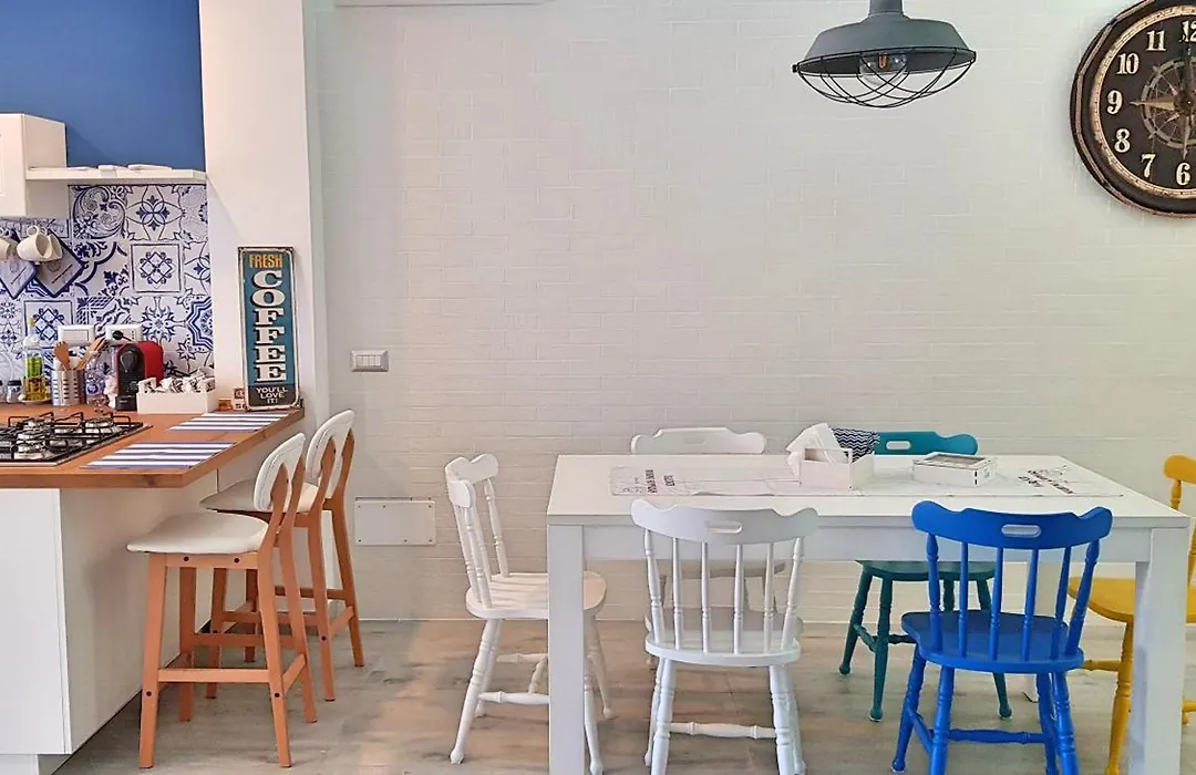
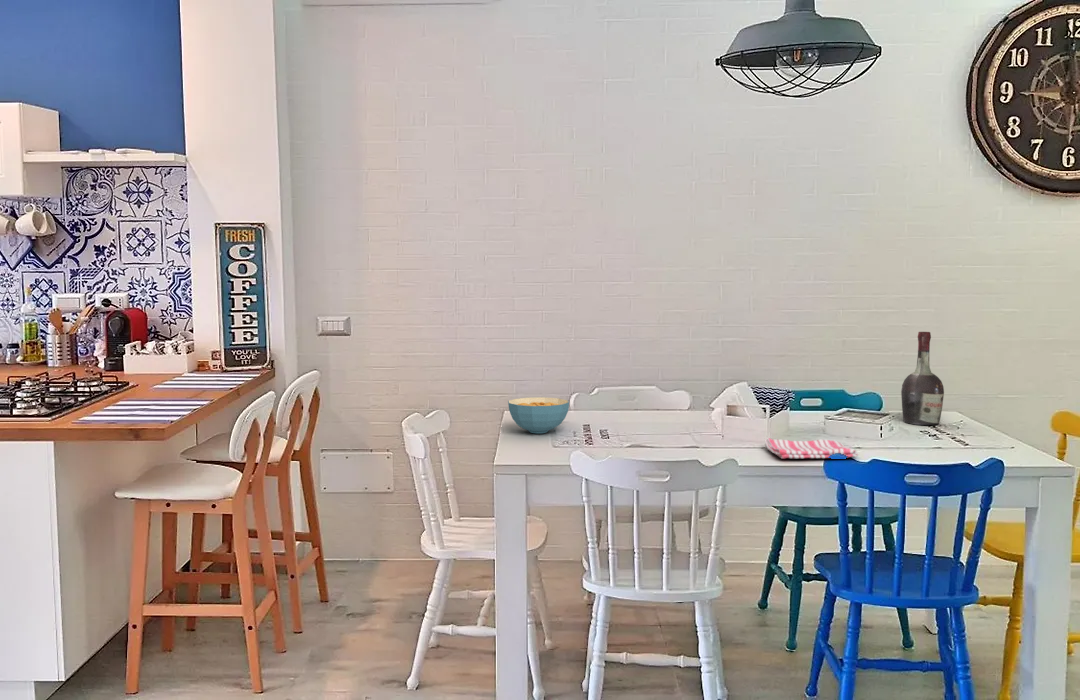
+ dish towel (810, 447)
+ cereal bowl (538, 416)
+ cognac bottle (922, 377)
